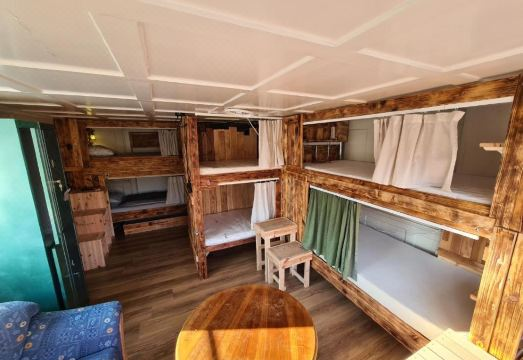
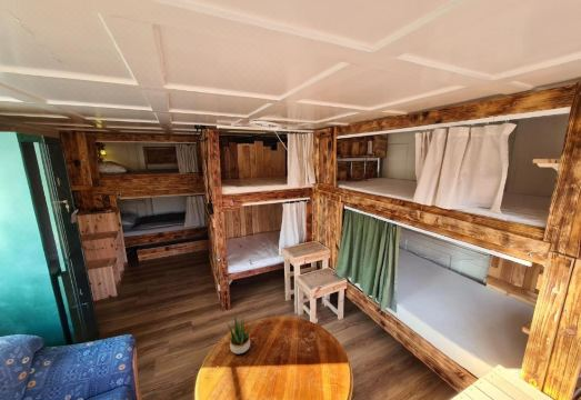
+ potted plant (239, 332)
